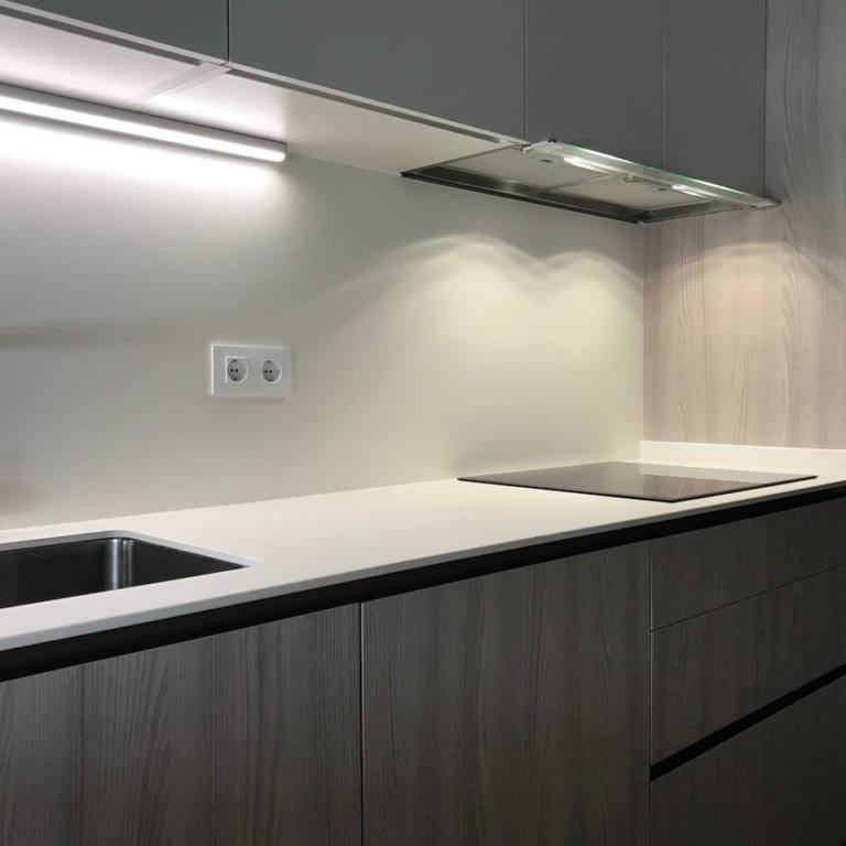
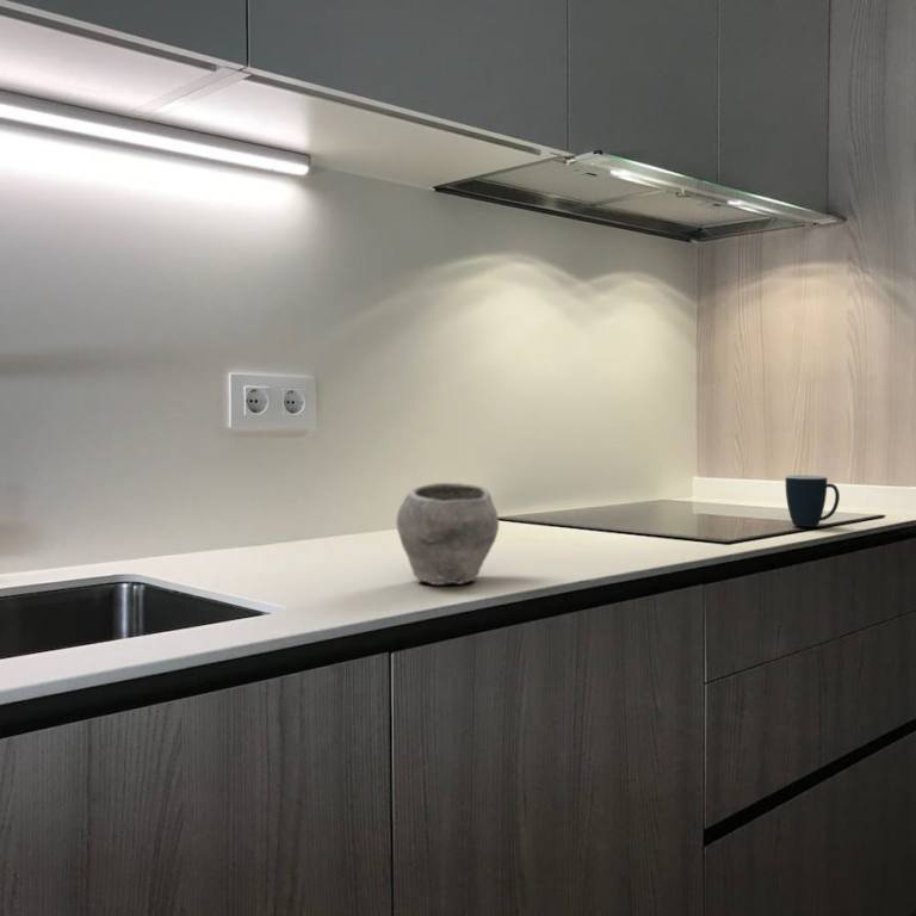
+ mug (812, 501)
+ bowl (447, 532)
